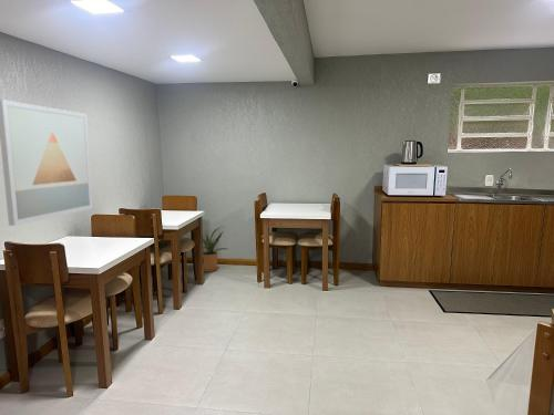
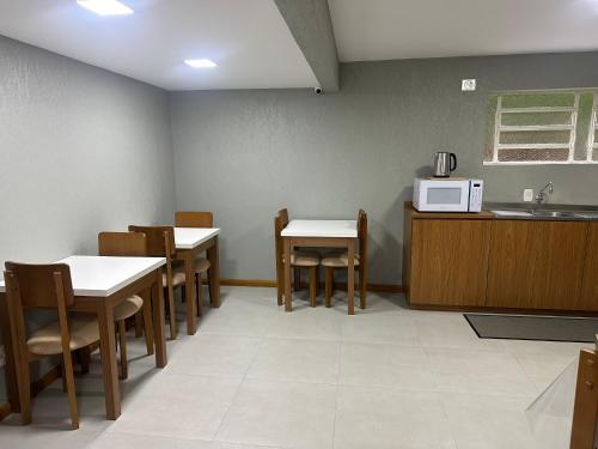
- house plant (209, 248)
- wall art (52, 163)
